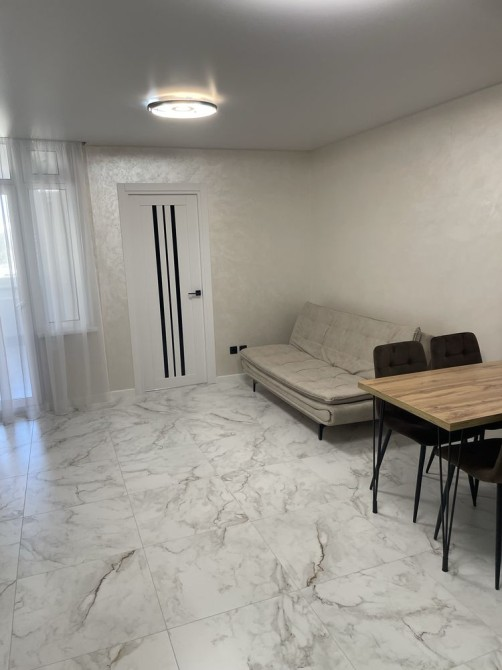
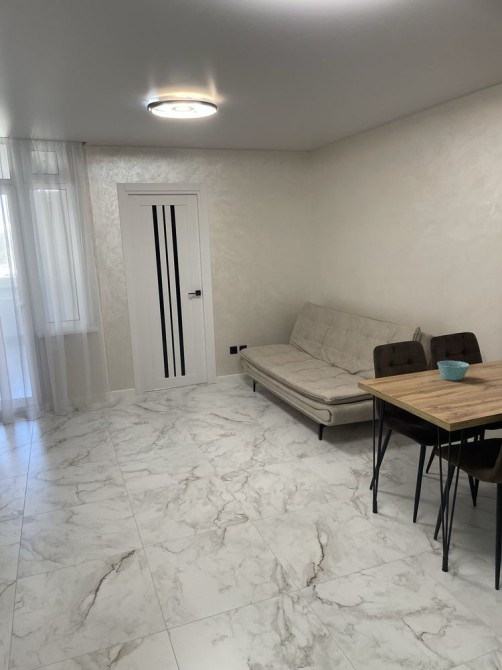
+ bowl (452, 371)
